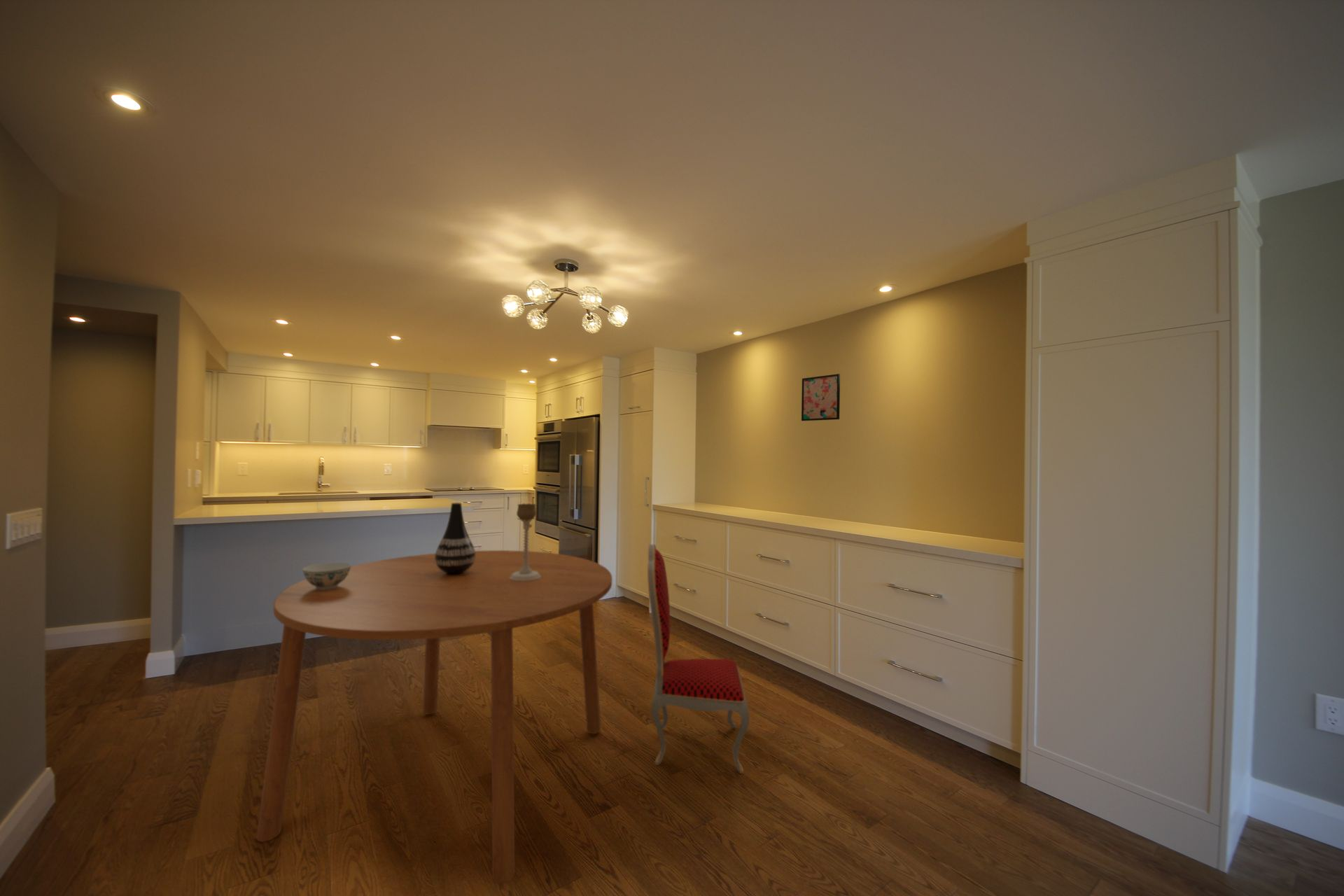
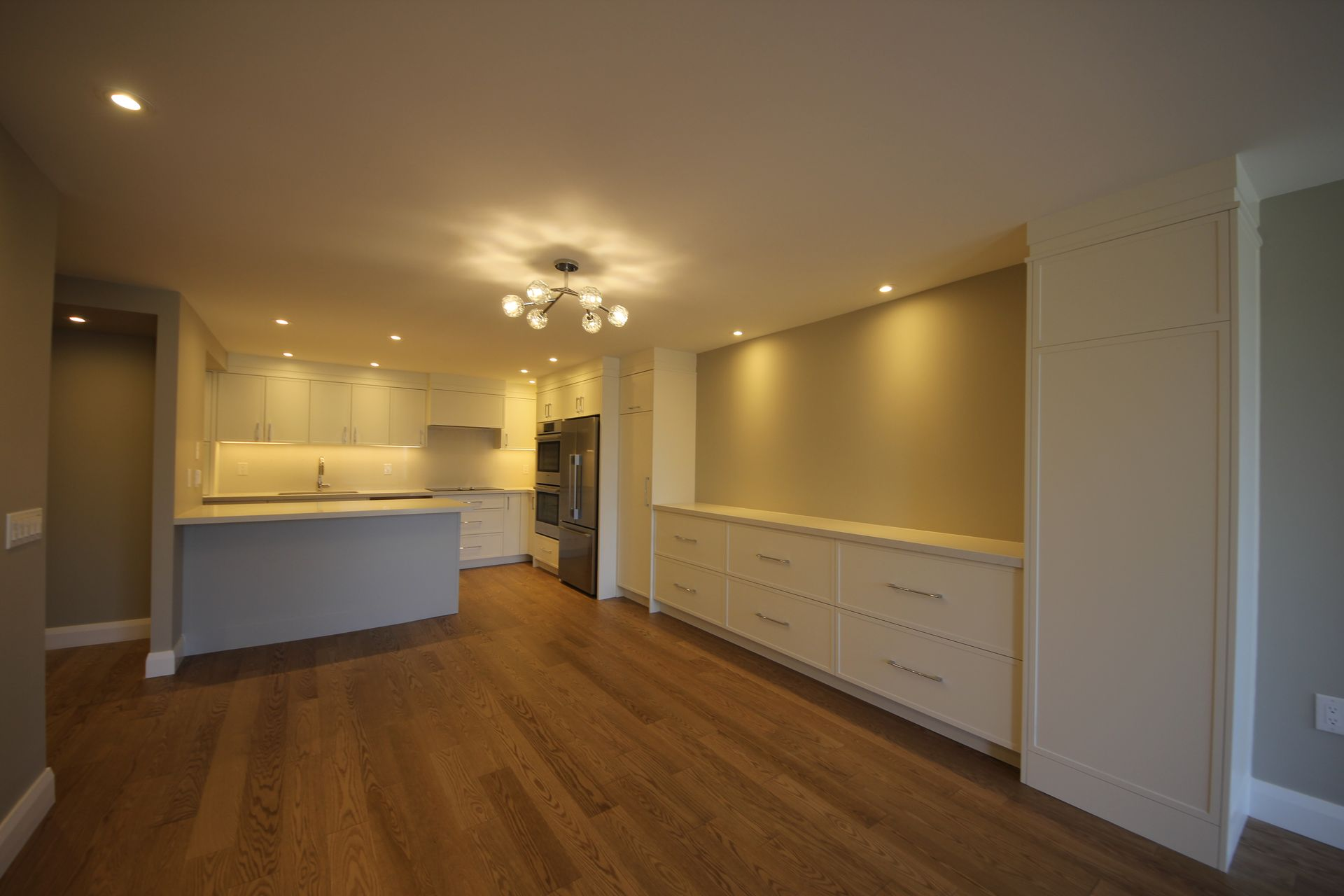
- chinaware (327, 576)
- wall art (820, 398)
- dining table (438, 676)
- candle holder (526, 540)
- dining chair (695, 659)
- vase (456, 537)
